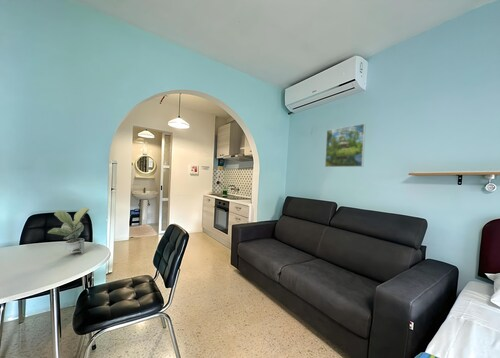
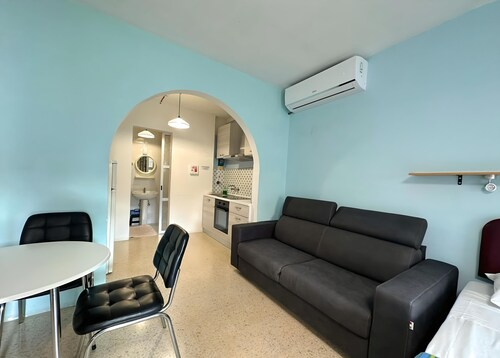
- potted plant (69, 231)
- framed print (343, 147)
